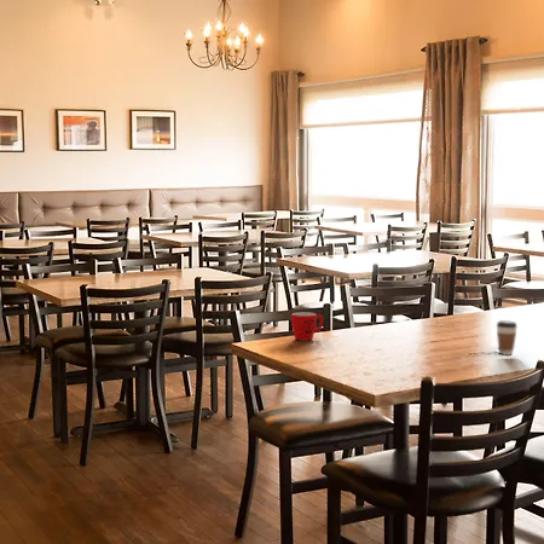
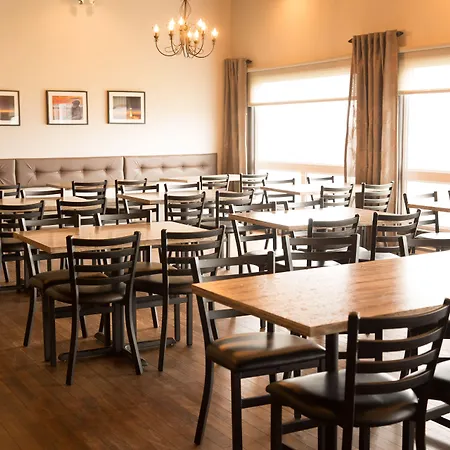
- coffee cup (505, 337)
- mug (307, 325)
